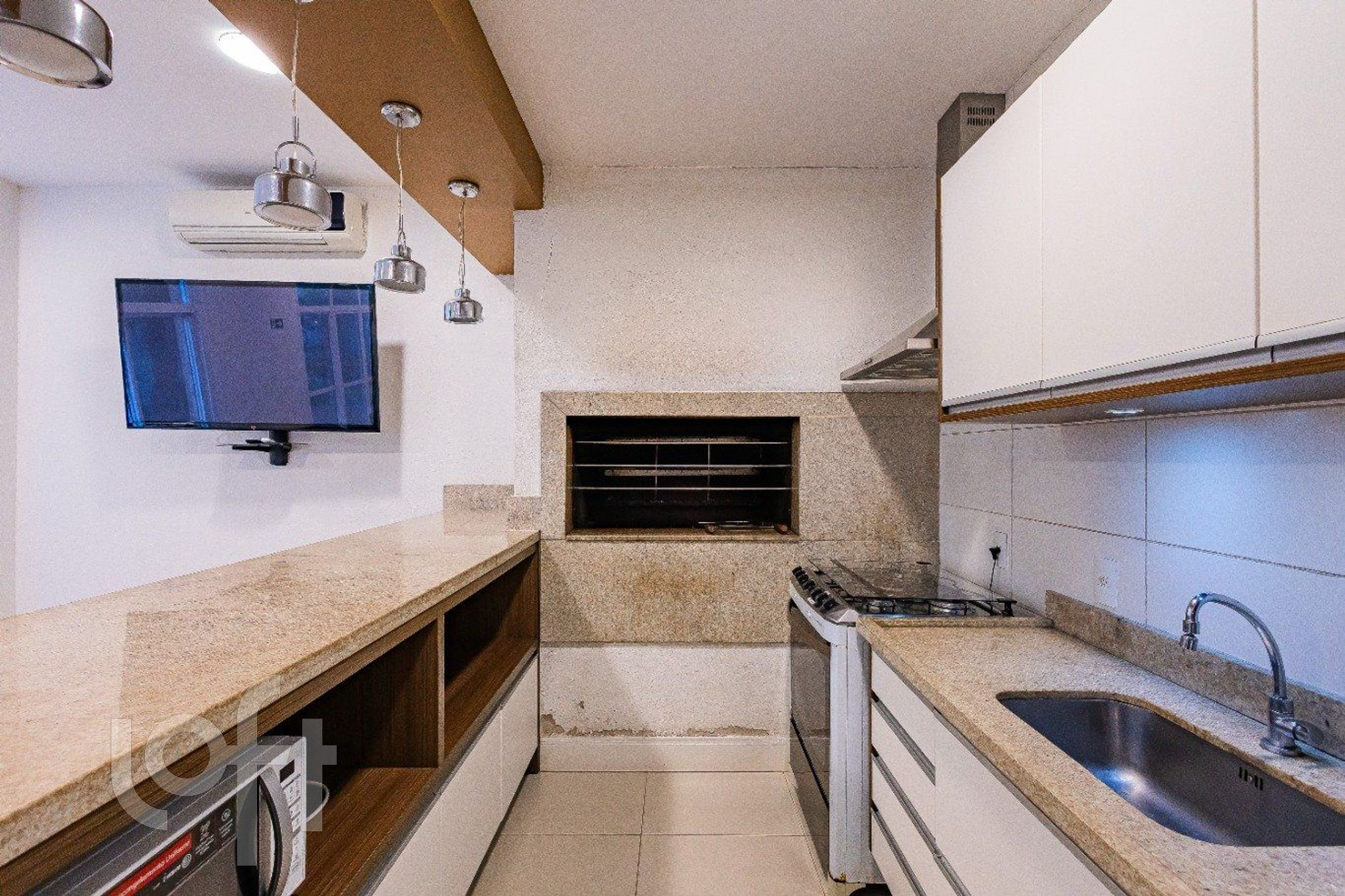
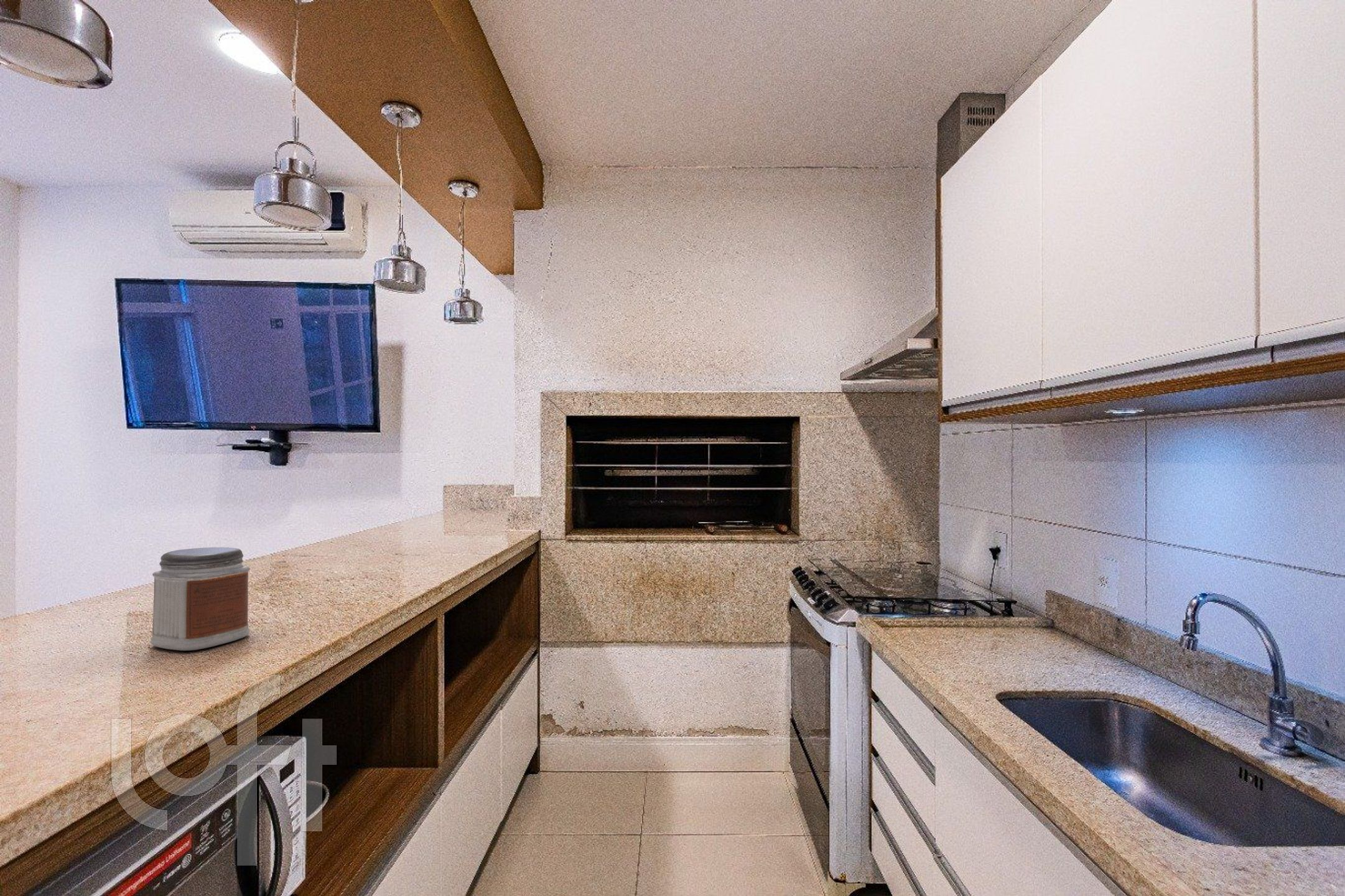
+ jar (202, 595)
